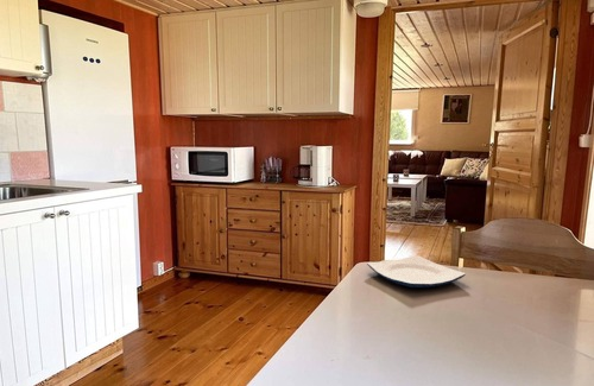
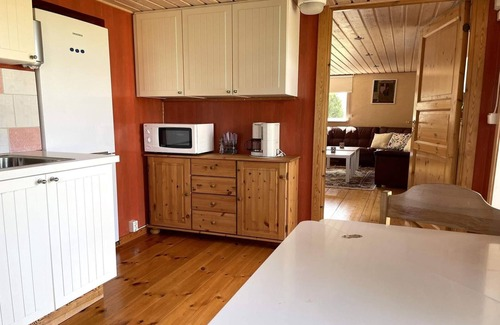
- plate (413, 272)
